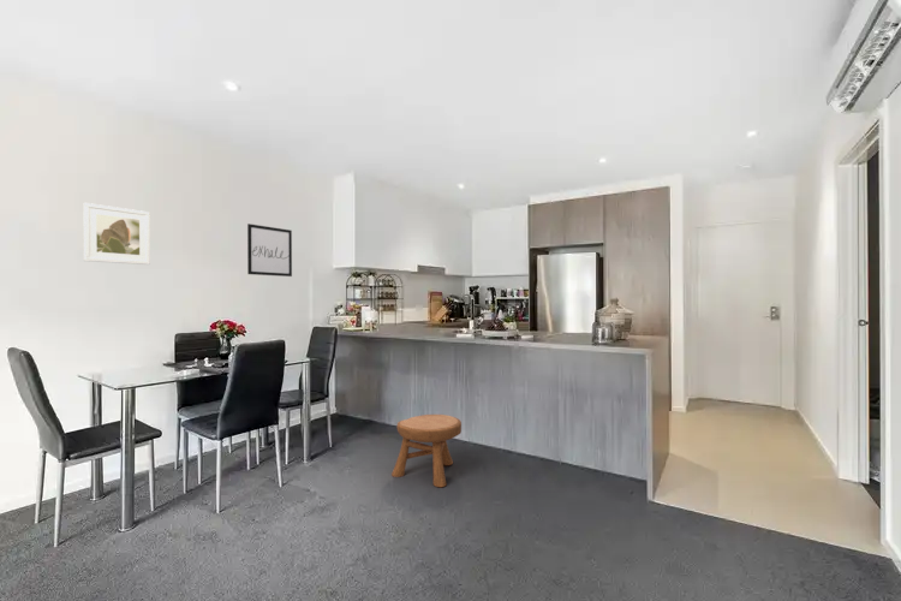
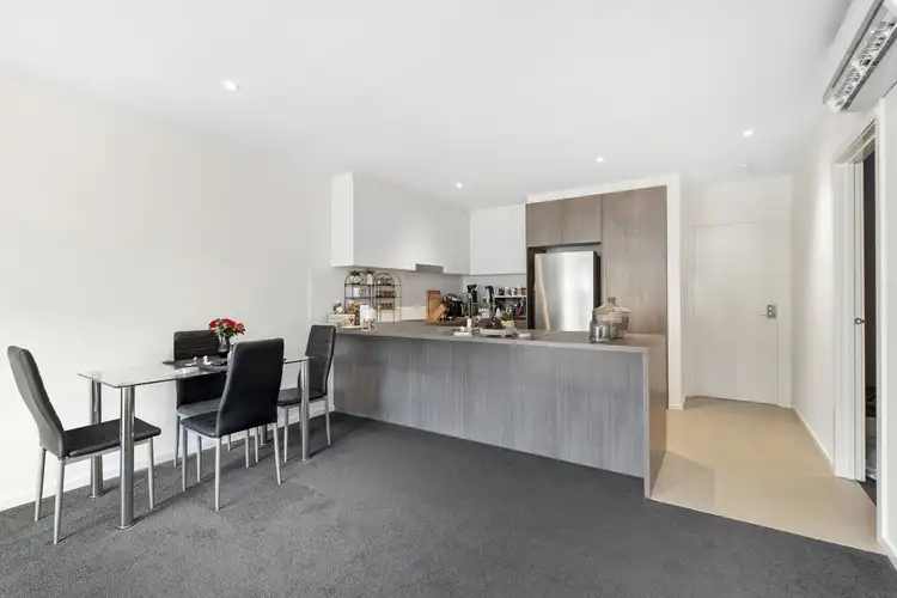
- wall art (270, 251)
- stool (431, 446)
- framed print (118, 234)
